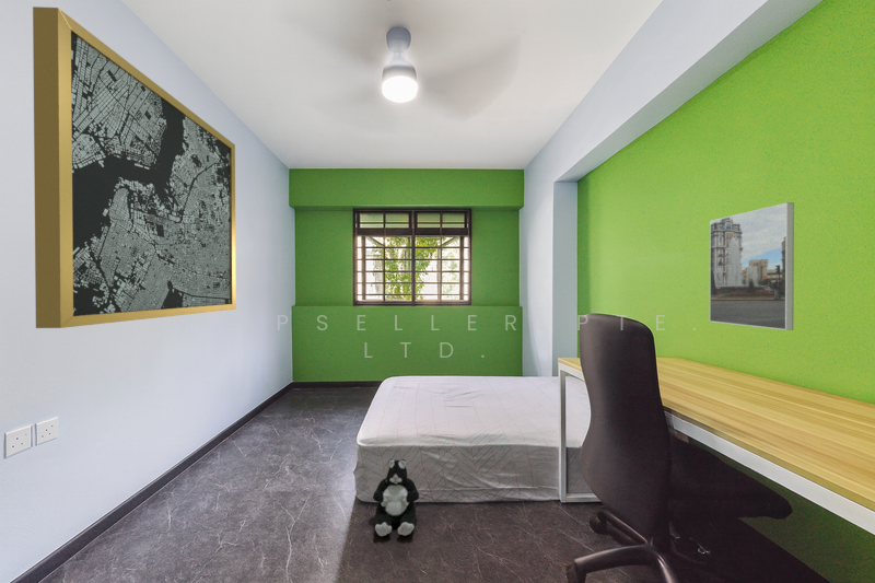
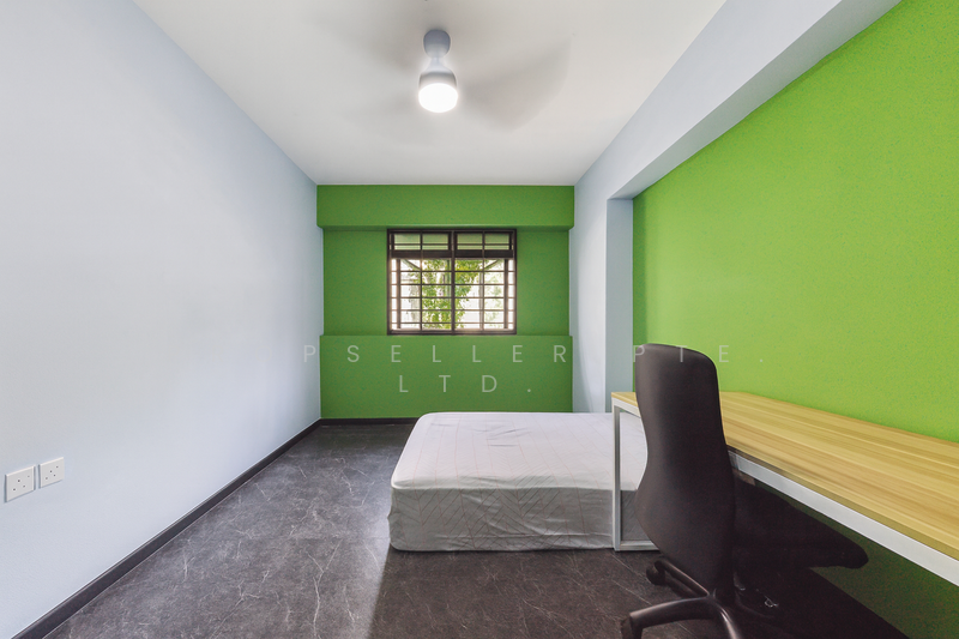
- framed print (746, 269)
- wall art (167, 207)
- plush toy (395, 492)
